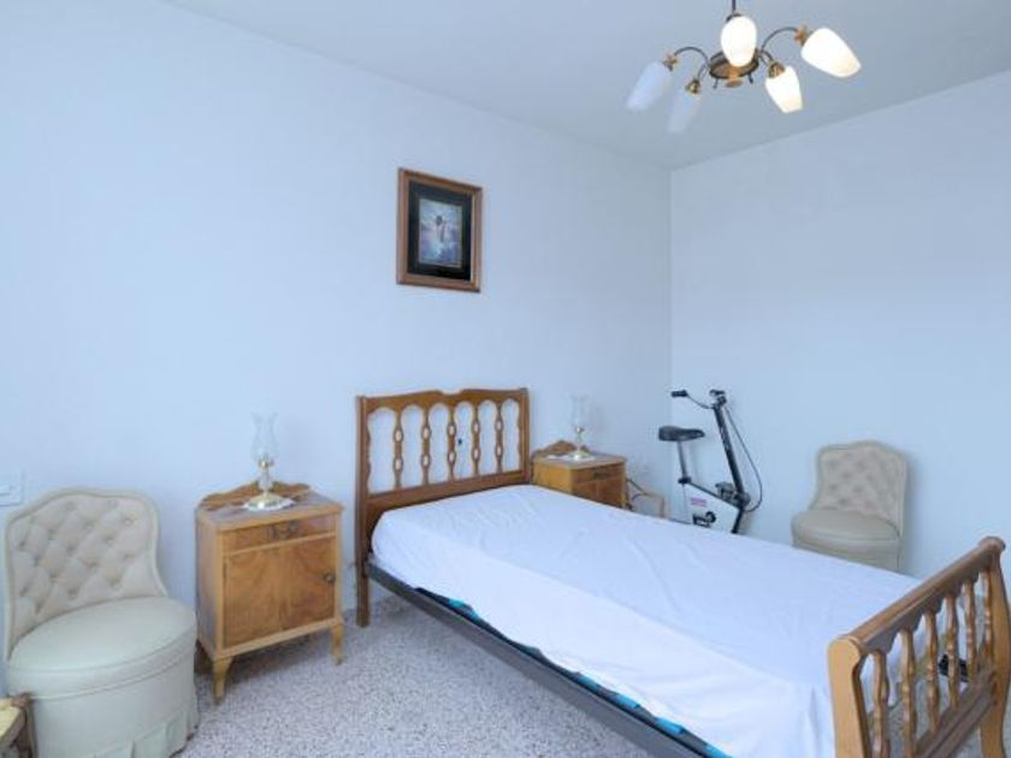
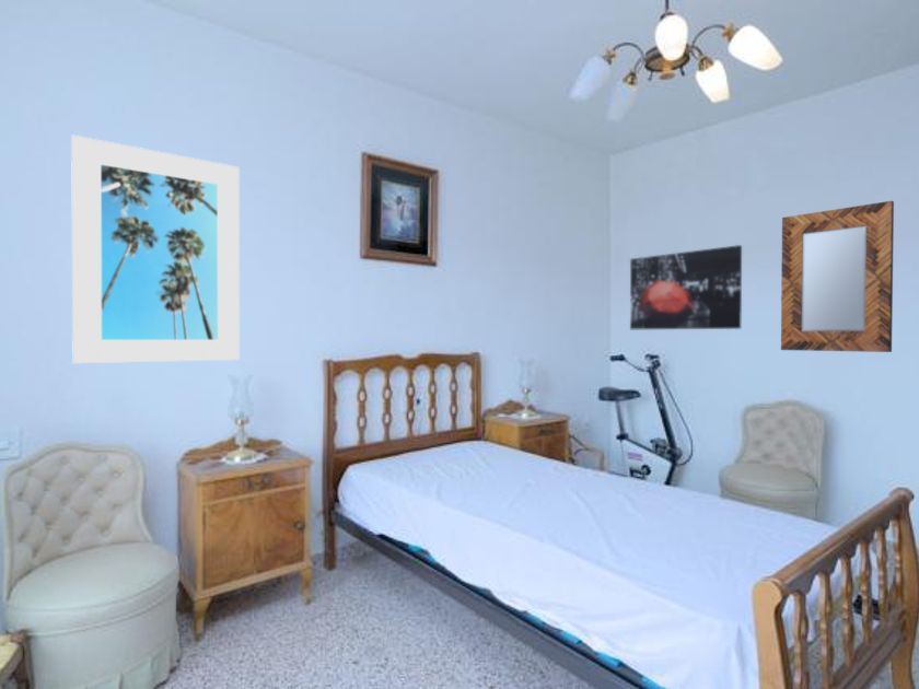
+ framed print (162, 257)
+ wall art (680, 291)
+ home mirror (833, 280)
